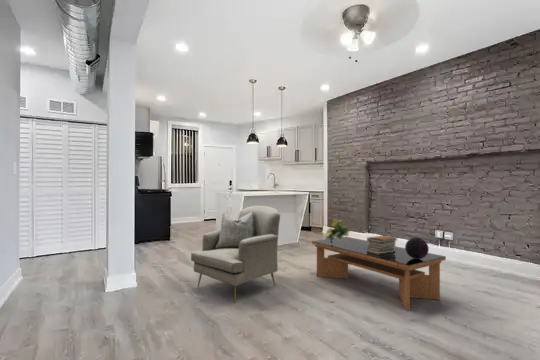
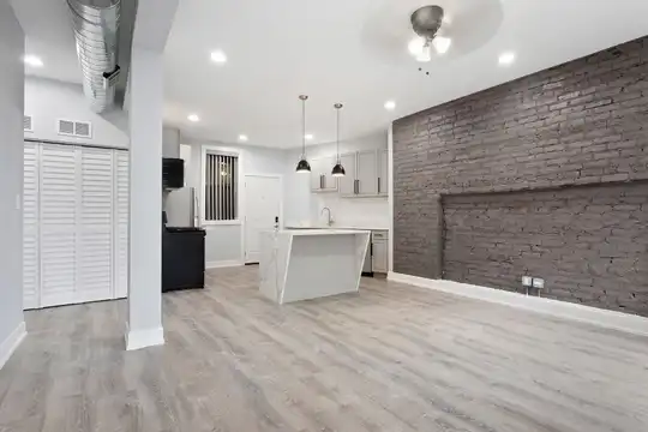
- decorative orb (416, 247)
- coffee table (371, 267)
- book stack (382, 244)
- armchair (240, 247)
- flowering plant (339, 231)
